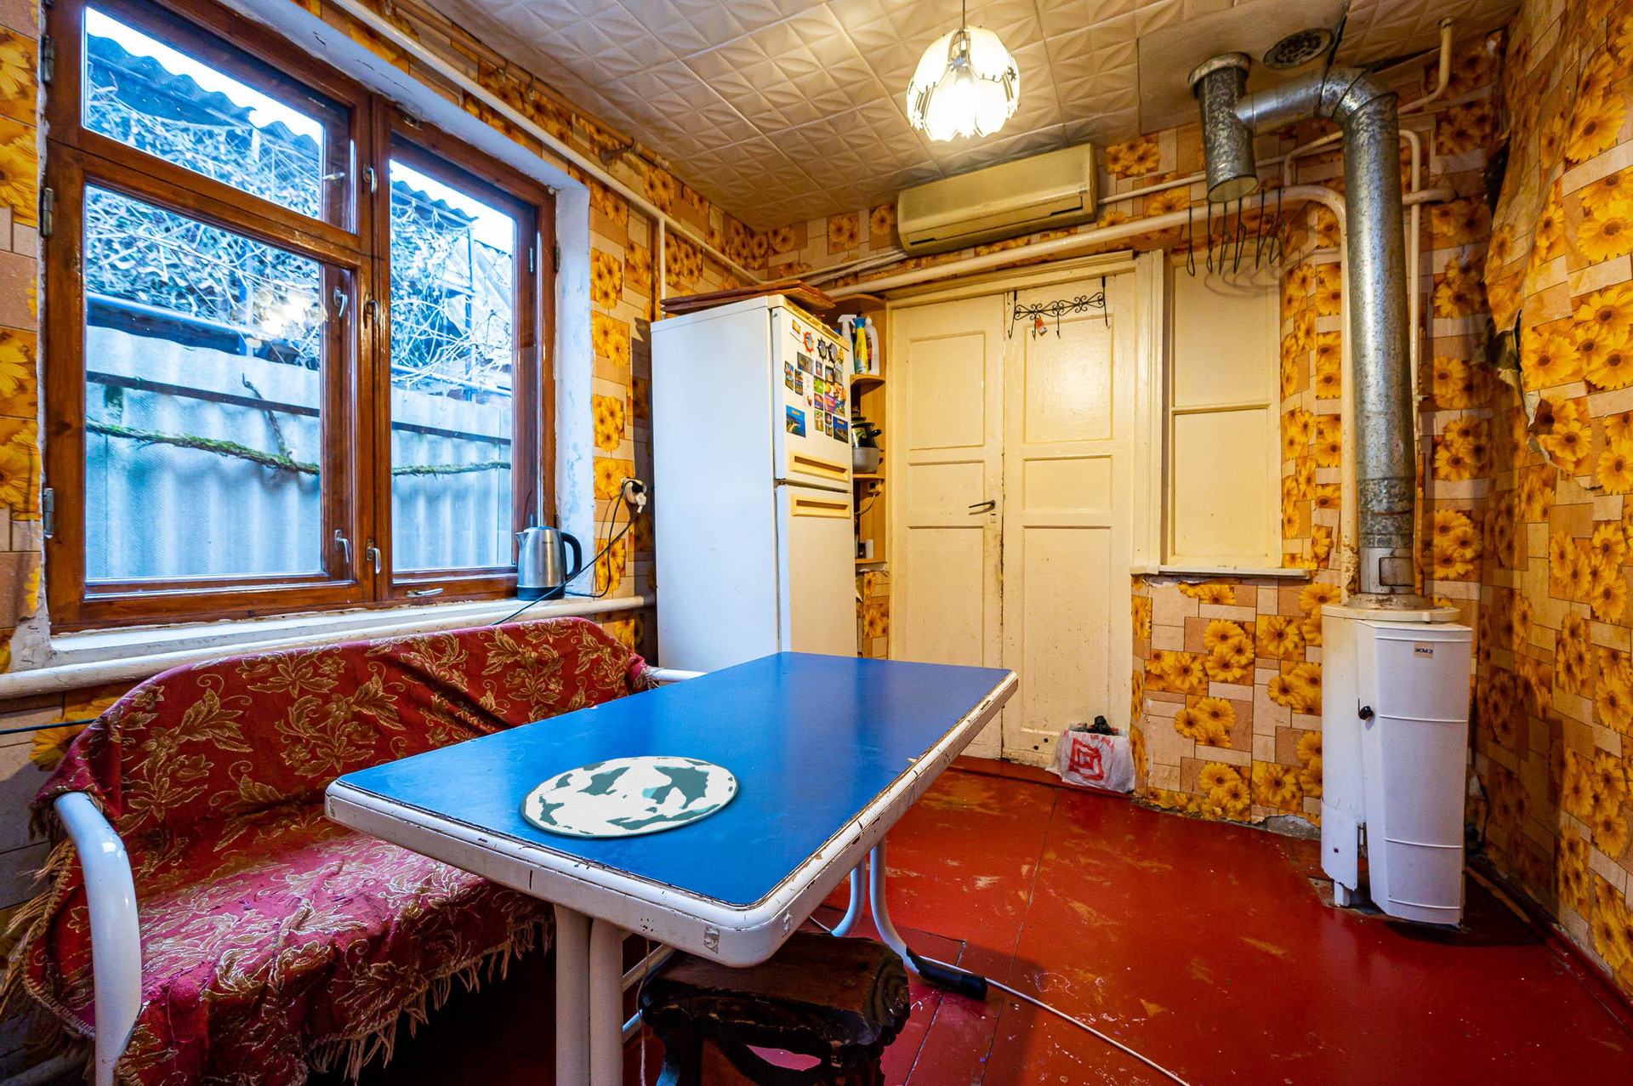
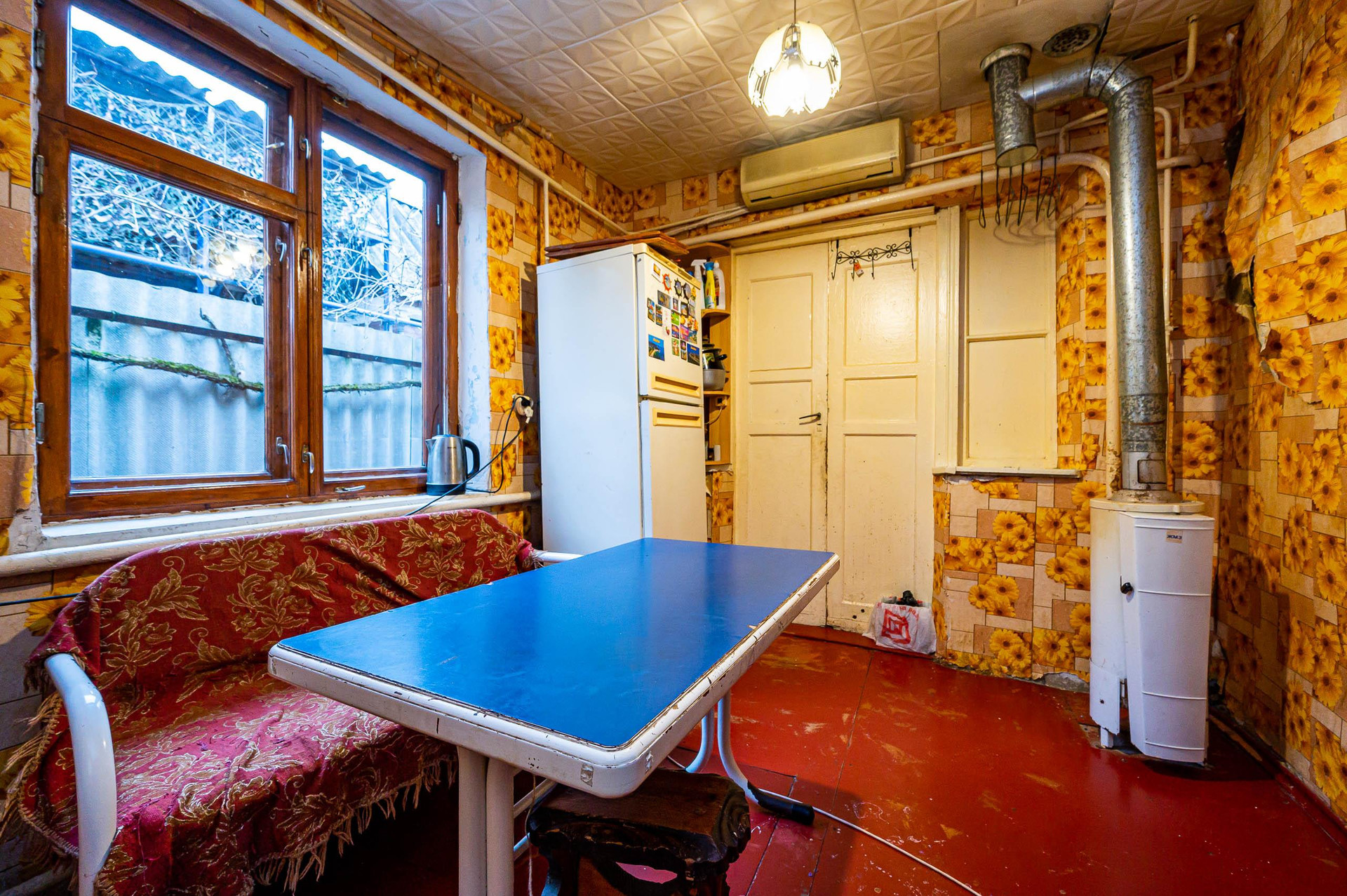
- plate (634, 781)
